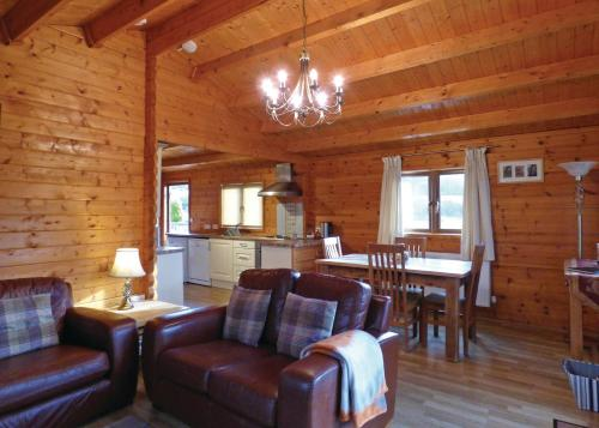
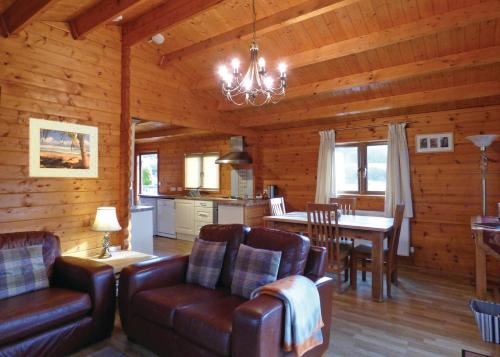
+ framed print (66, 150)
